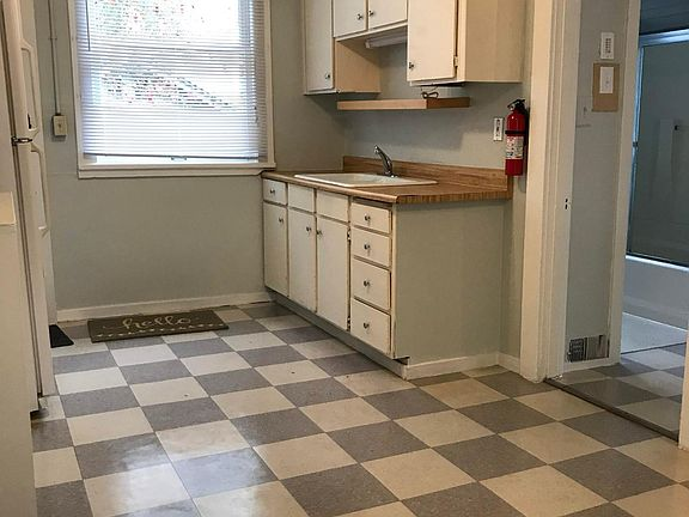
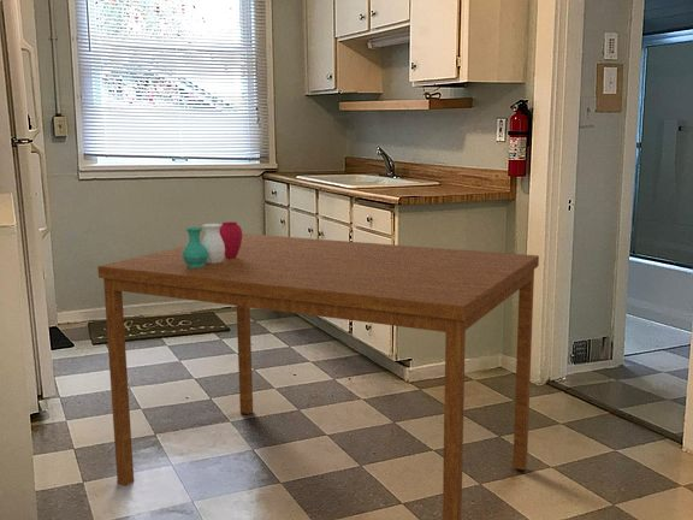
+ dining table (327, 317)
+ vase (213, 242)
